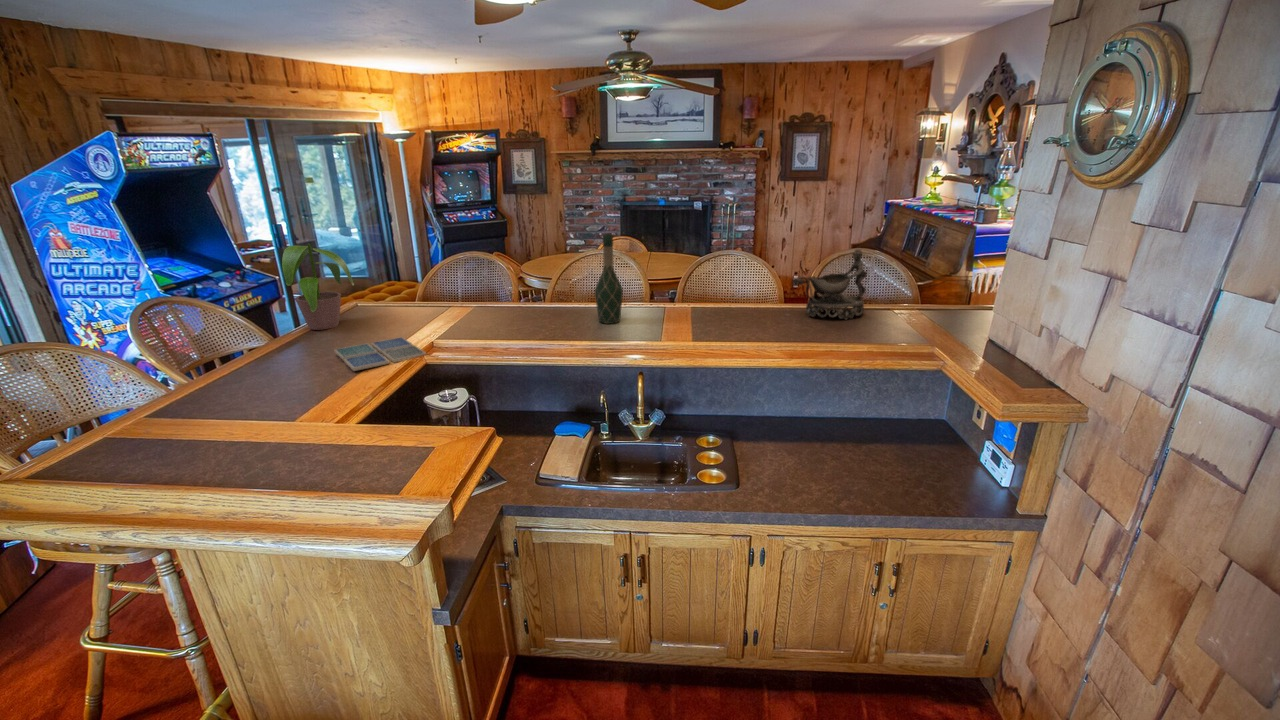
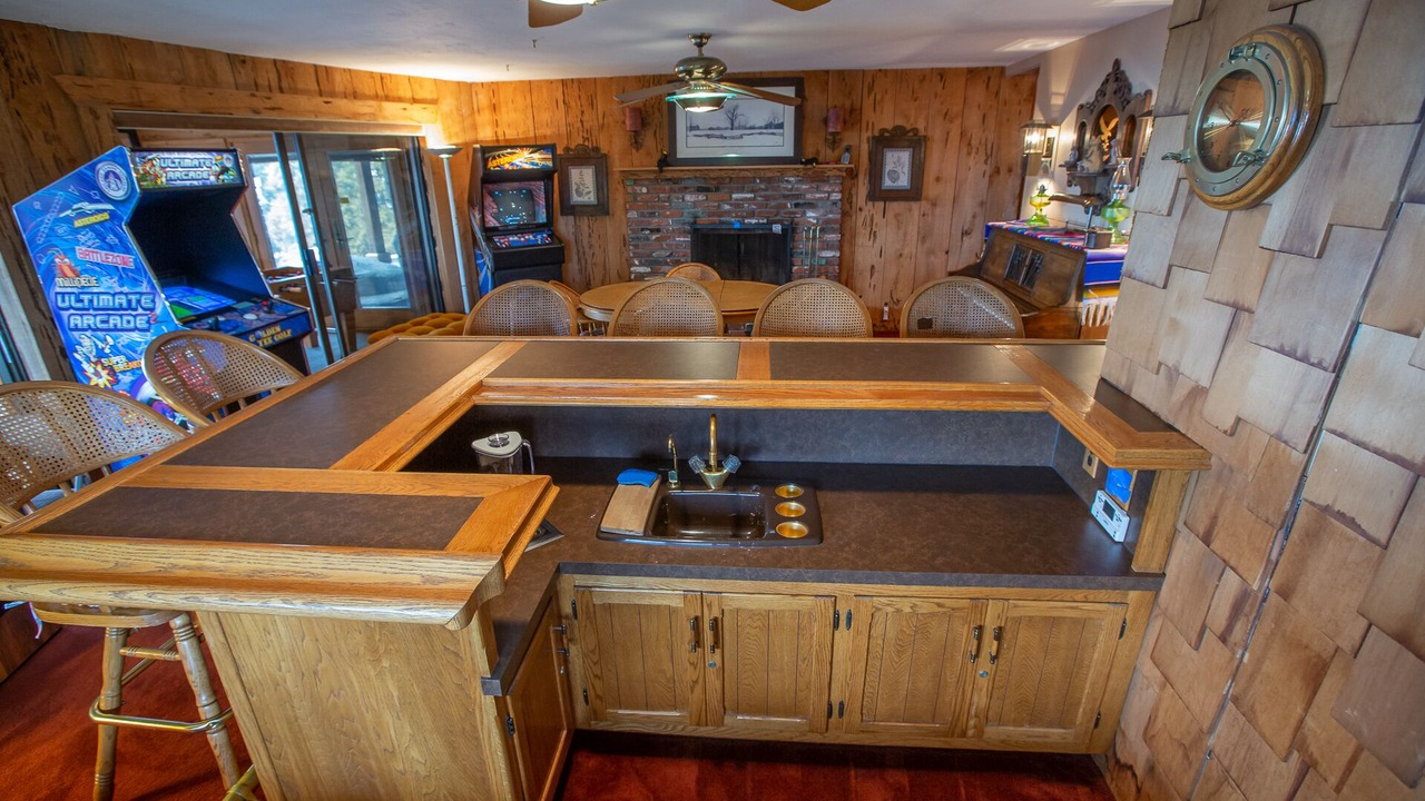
- potted plant (316, 285)
- drink coaster (380, 352)
- wine bottle (608, 279)
- decorative bowl (832, 283)
